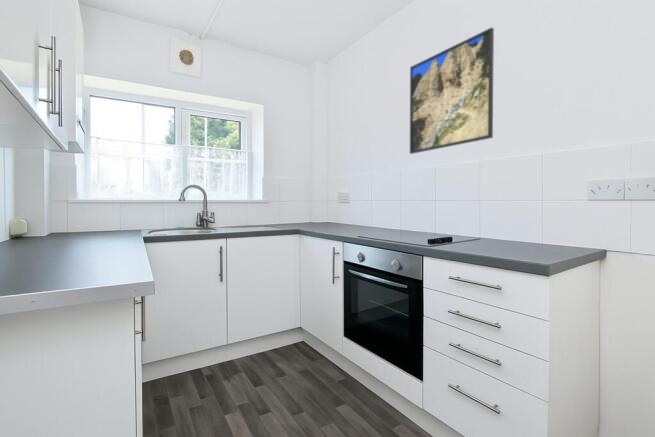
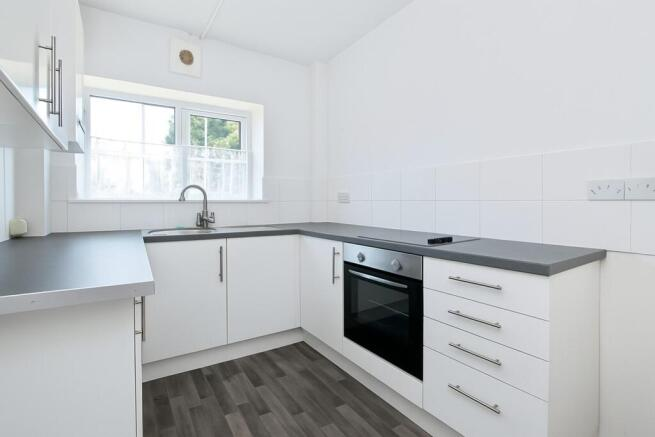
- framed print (446, 98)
